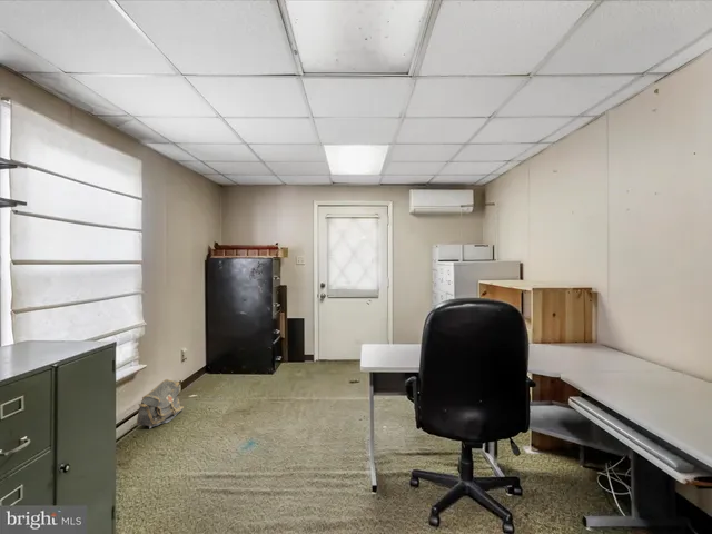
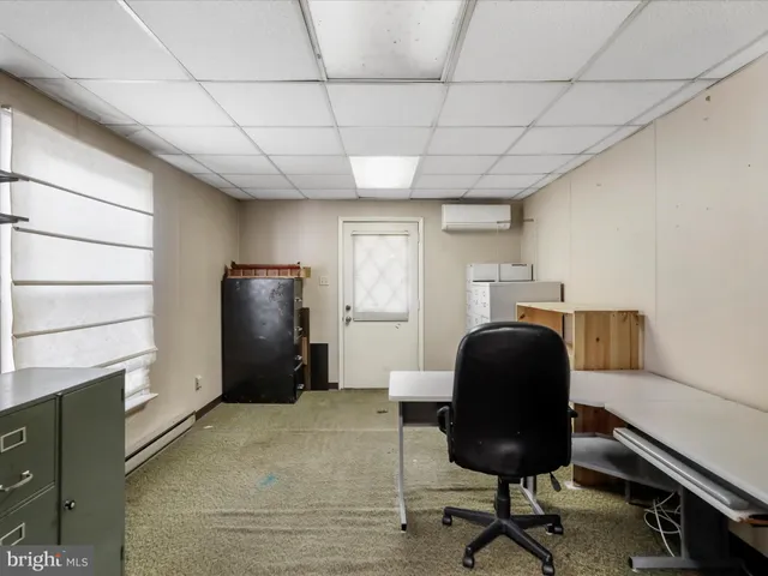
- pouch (159, 403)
